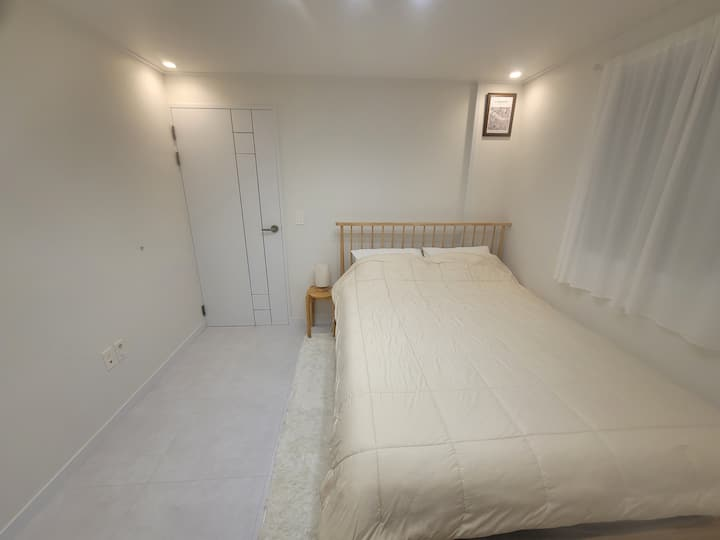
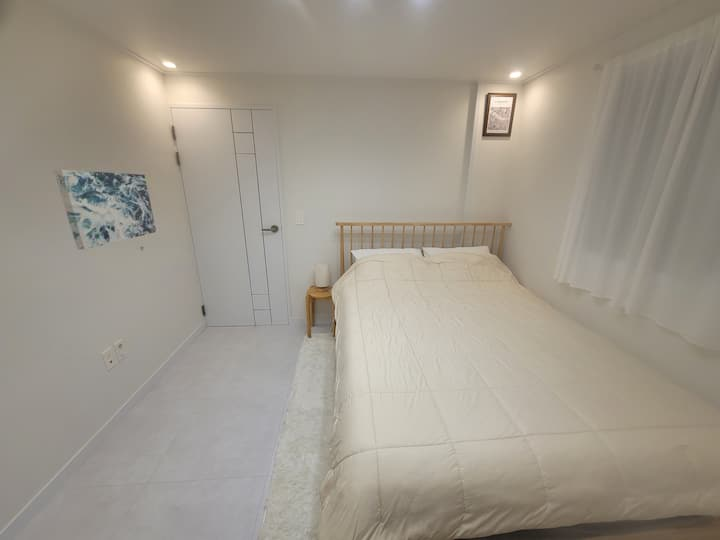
+ wall art (115, 207)
